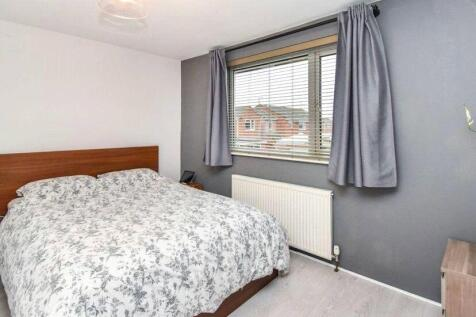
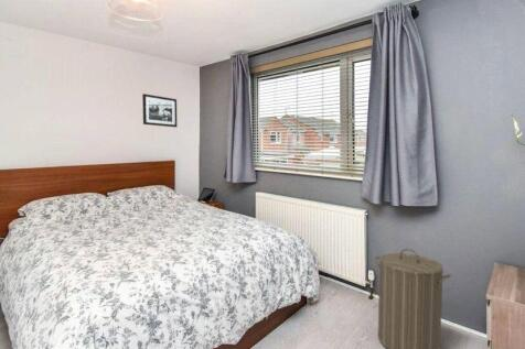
+ picture frame (160, 111)
+ laundry hamper (408, 296)
